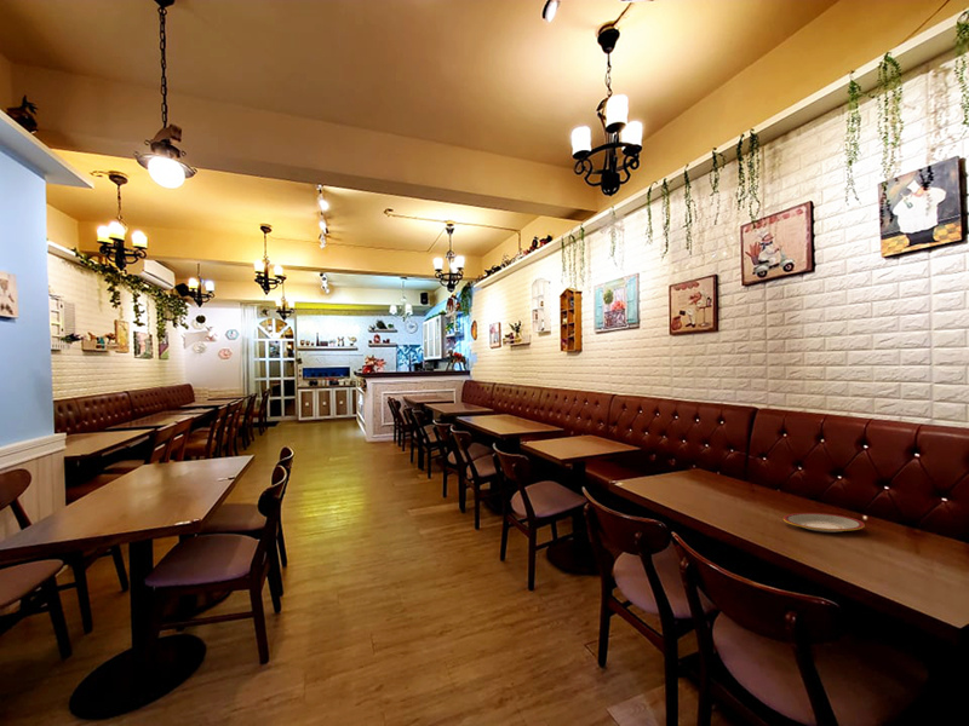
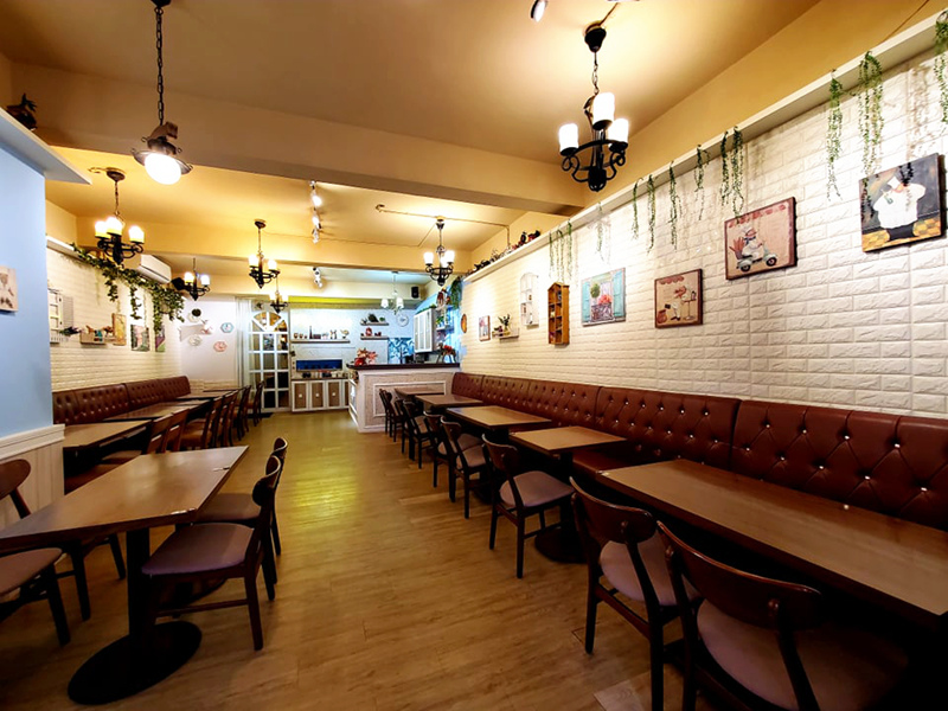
- plate (822, 524)
